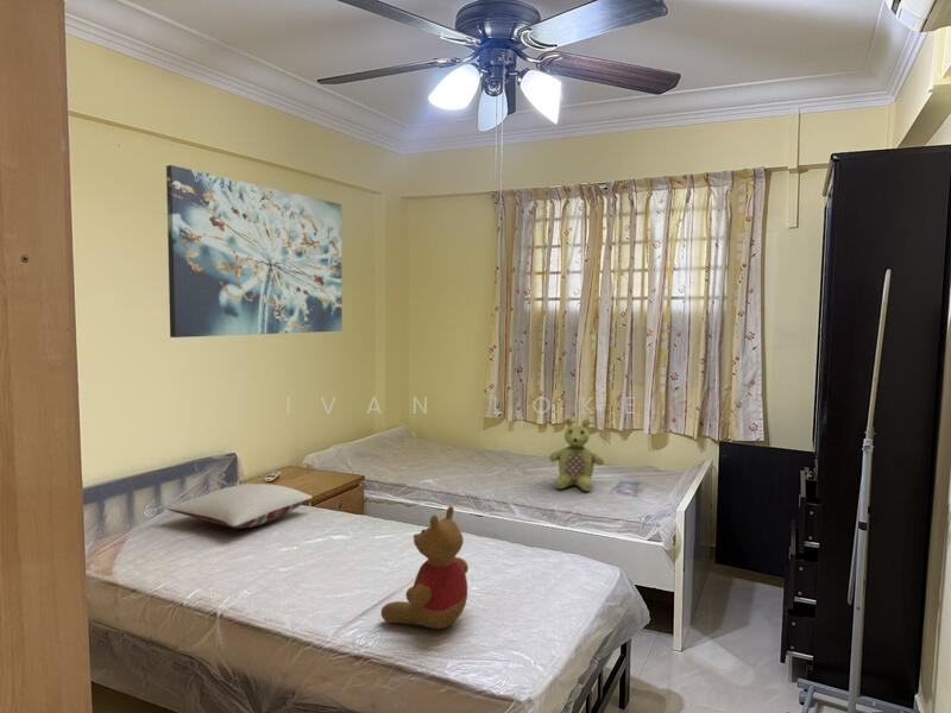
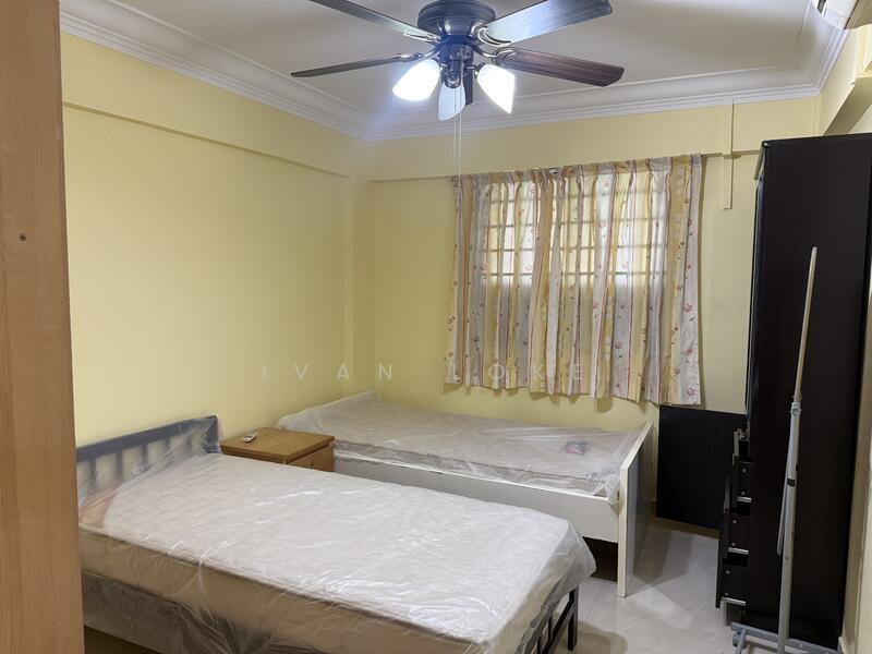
- stuffed bear (575, 453)
- wall art (267, 261)
- teddy bear (426, 563)
- pillow (241, 503)
